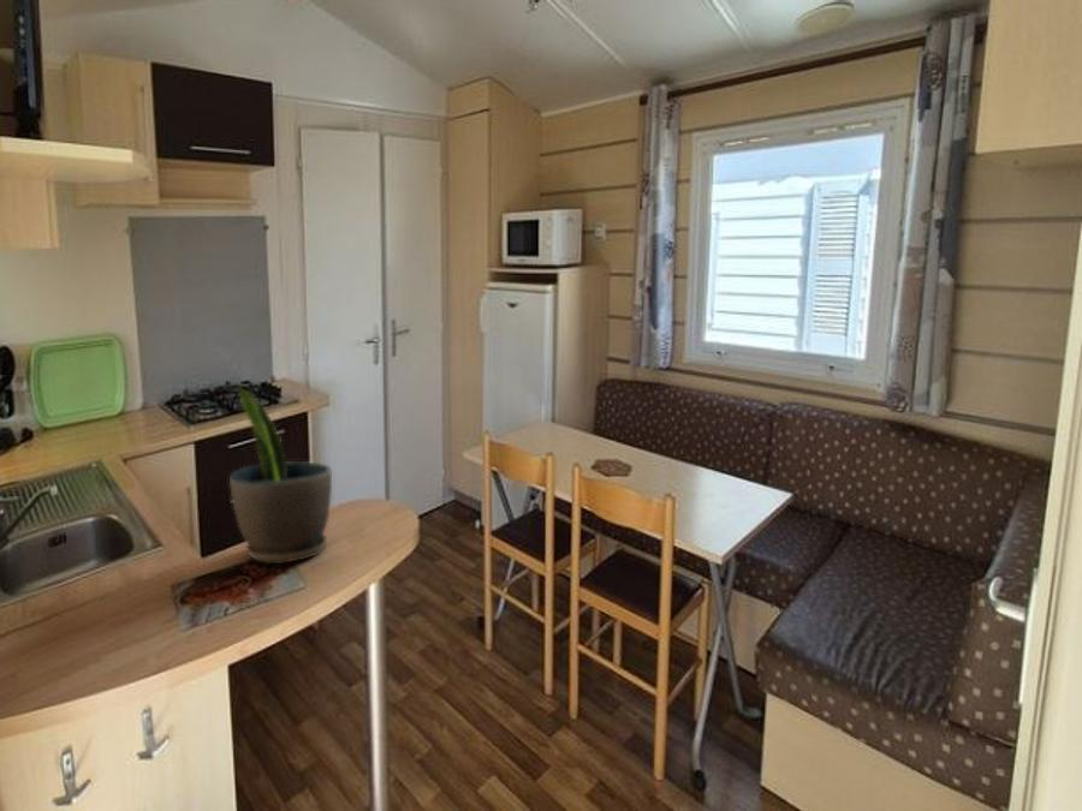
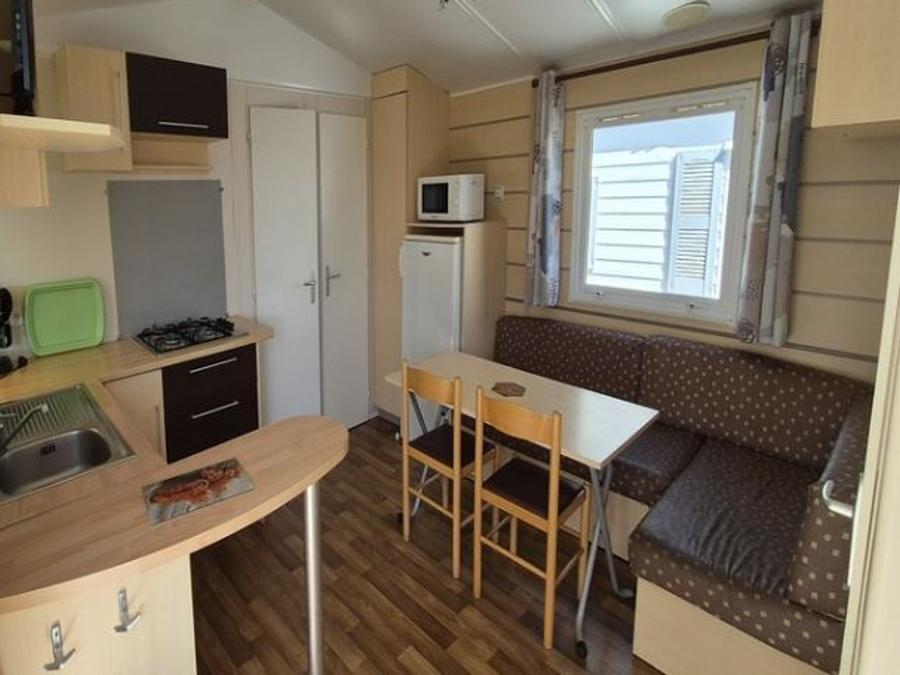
- potted plant (281, 467)
